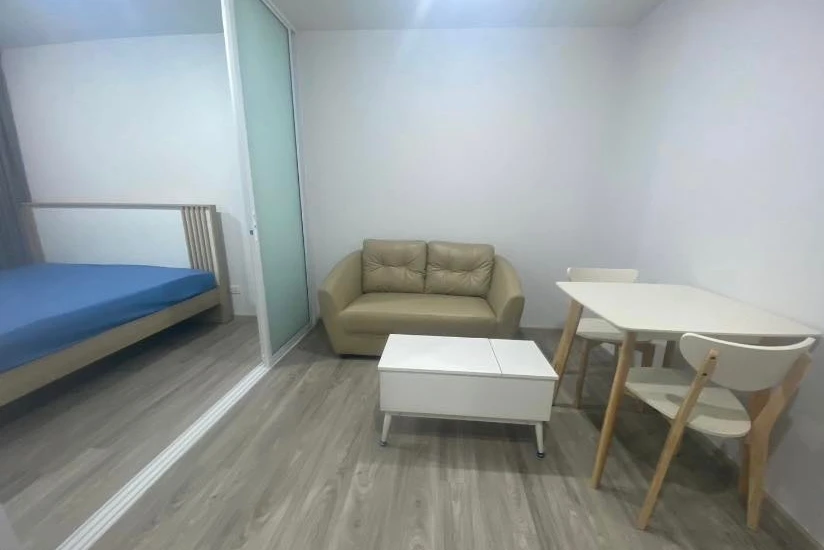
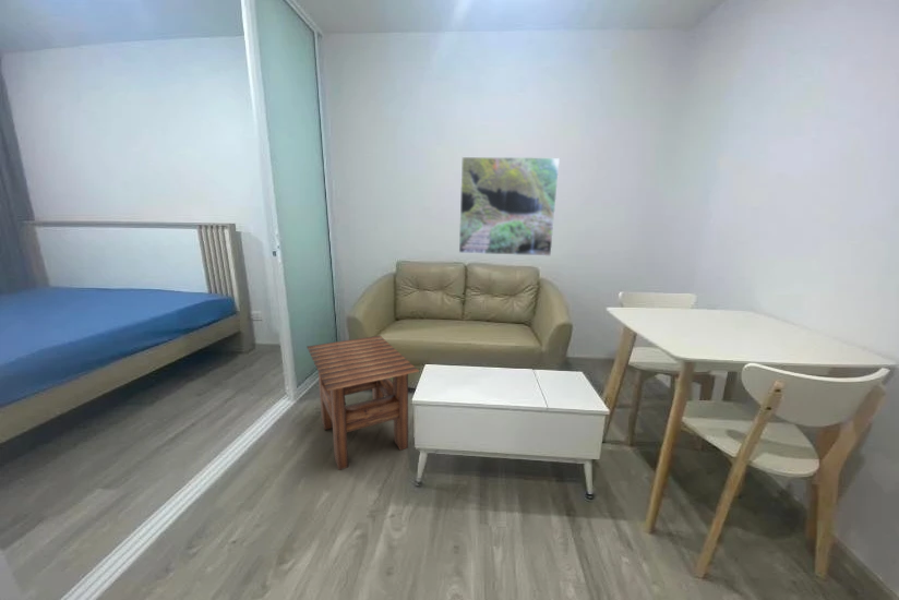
+ side table (358, 392)
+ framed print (506, 207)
